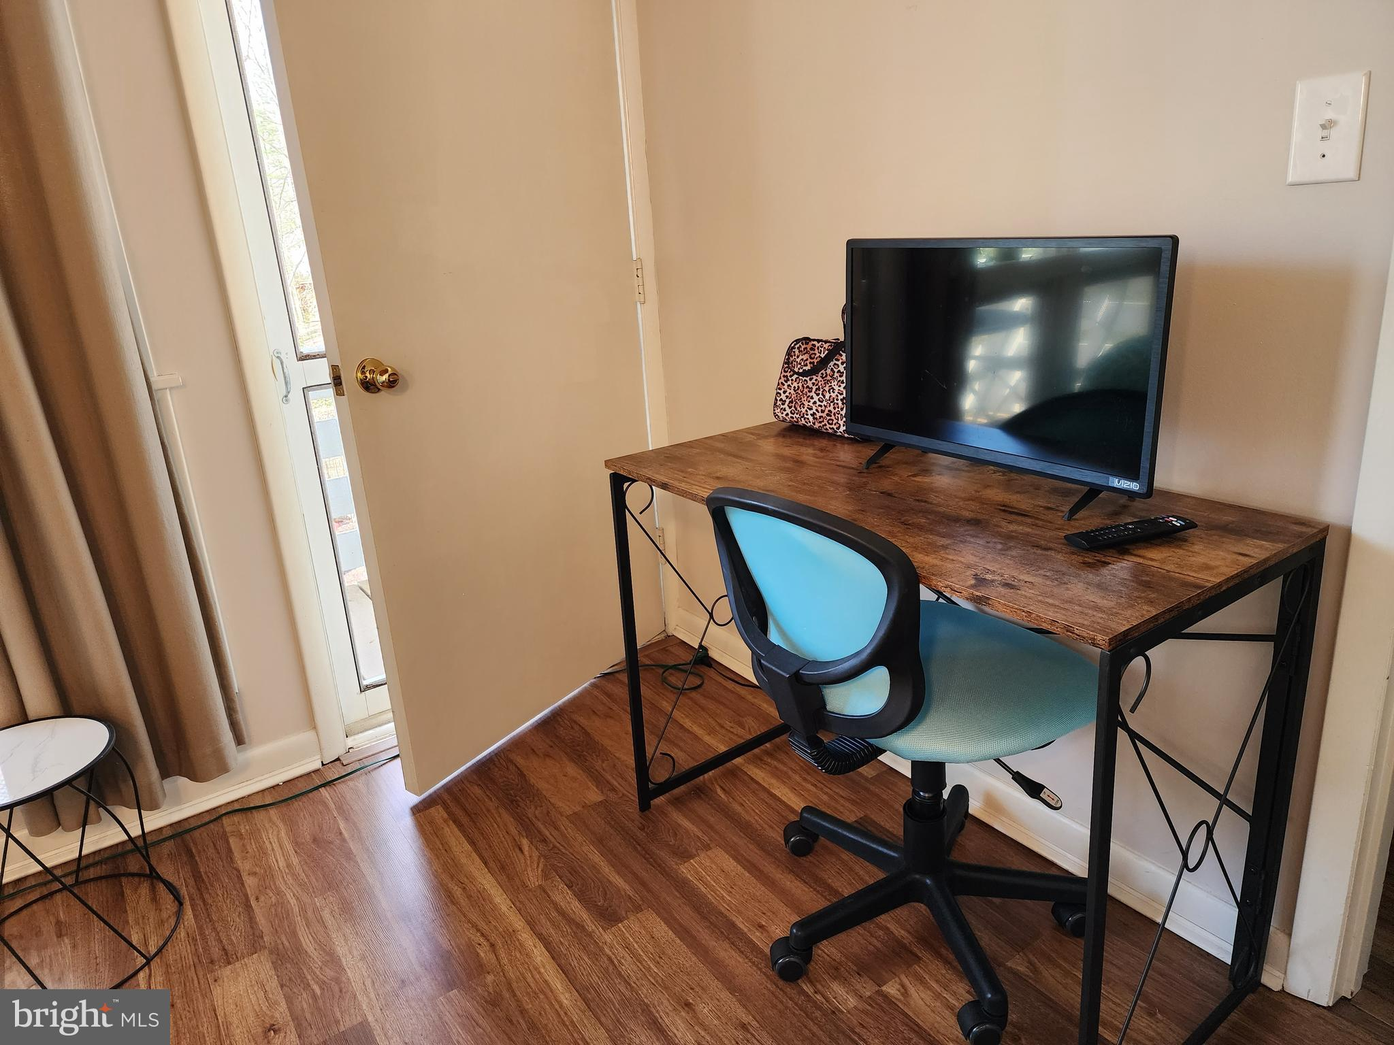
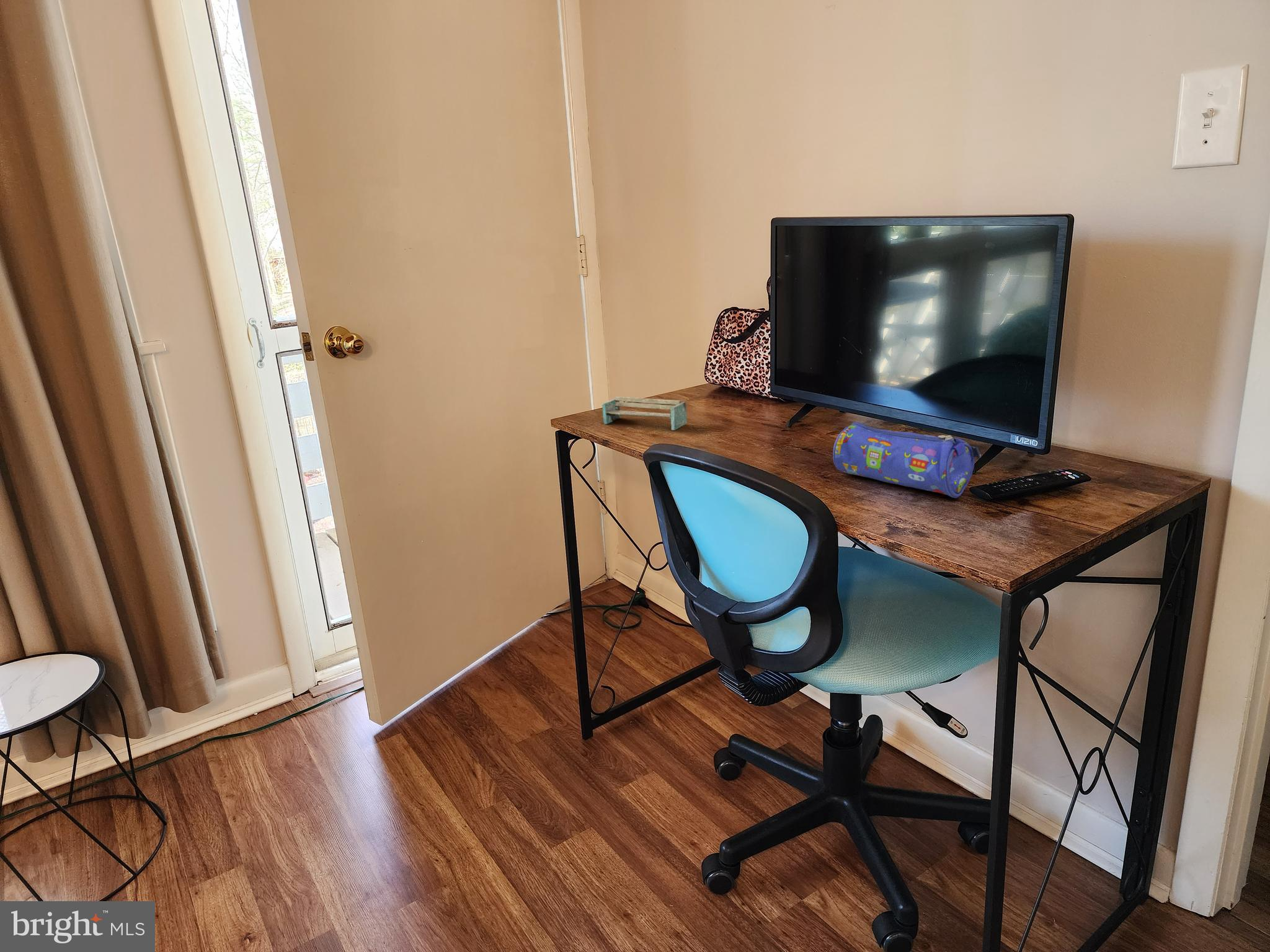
+ shelf (644, 412)
+ pencil case (902, 456)
